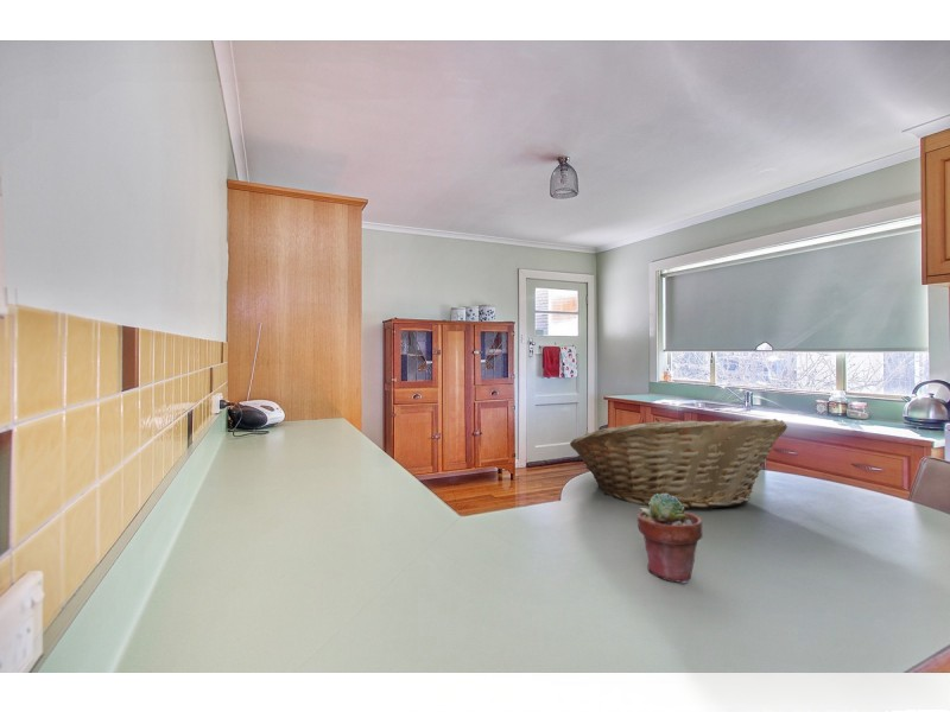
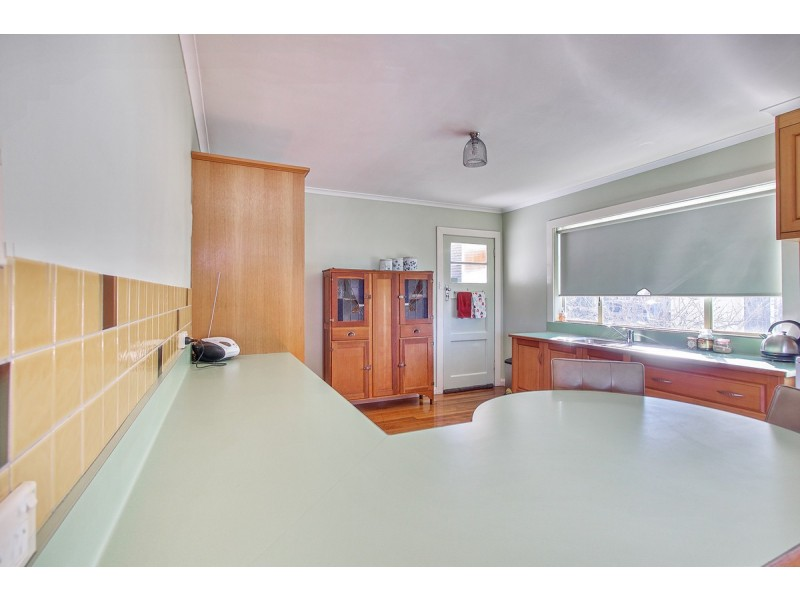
- potted succulent (669, 533)
- fruit basket (673, 452)
